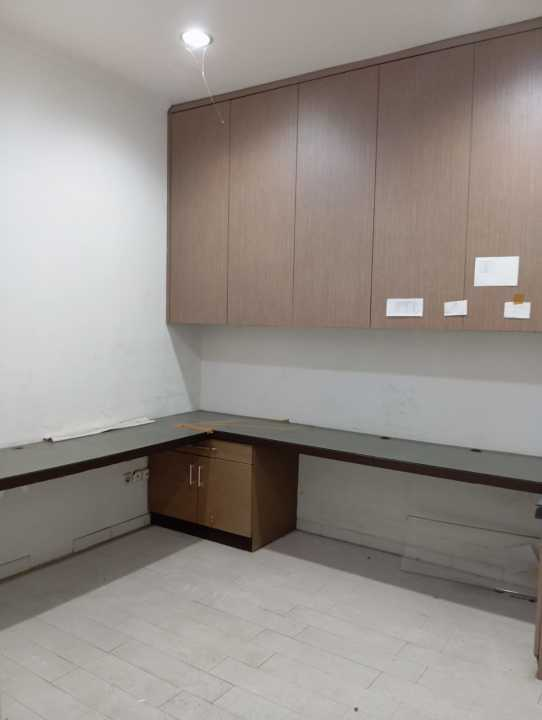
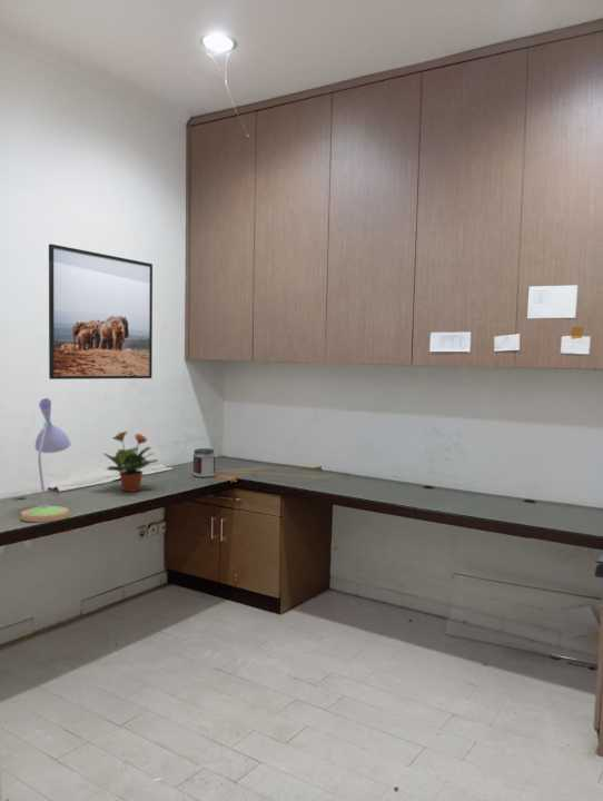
+ jar (204, 462)
+ potted plant (130, 461)
+ desk lamp (48, 452)
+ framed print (105, 317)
